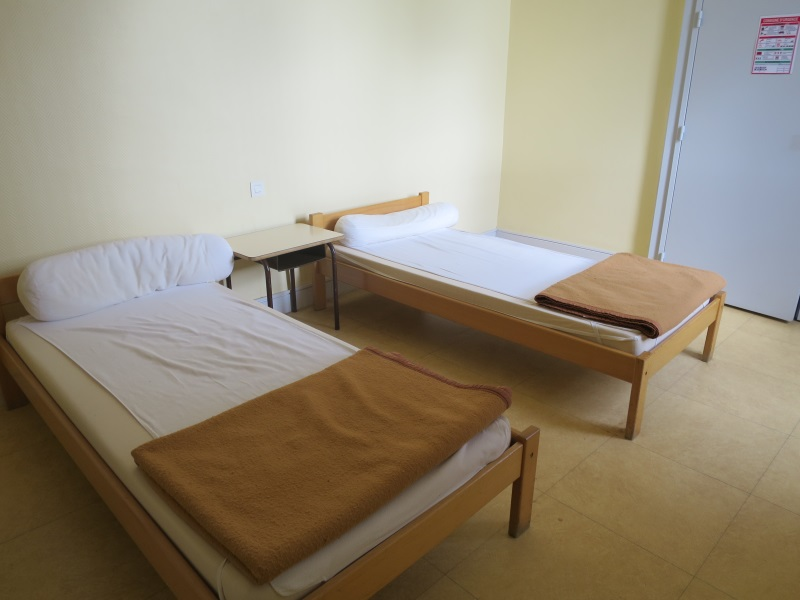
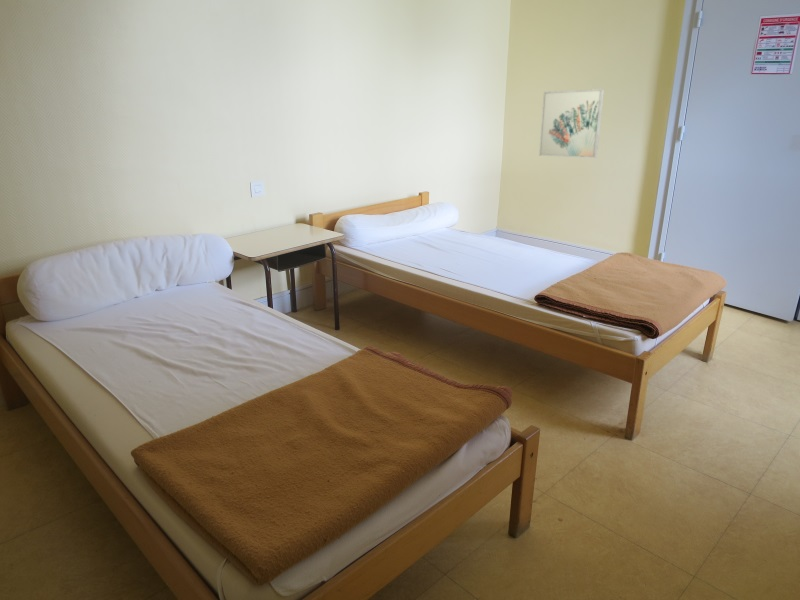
+ wall art (569, 124)
